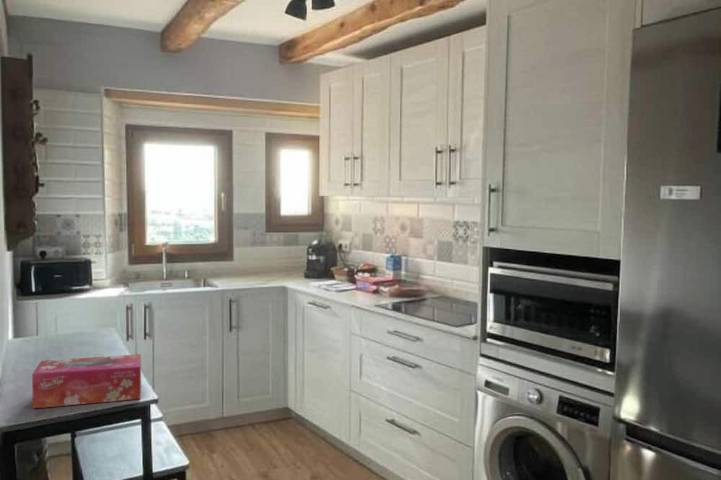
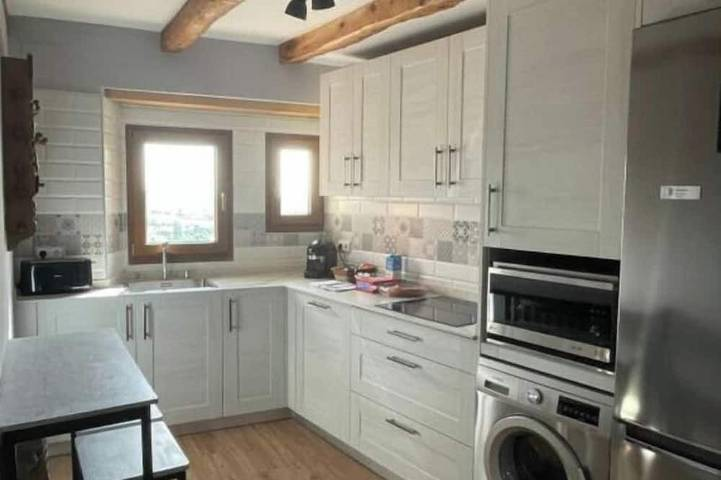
- tissue box (90, 379)
